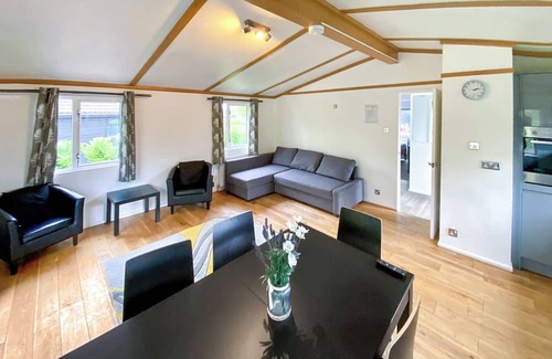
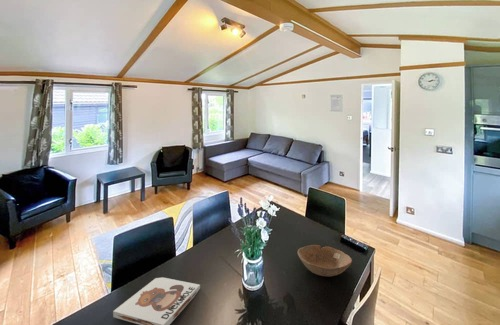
+ bowl (323, 263)
+ board game (160, 299)
